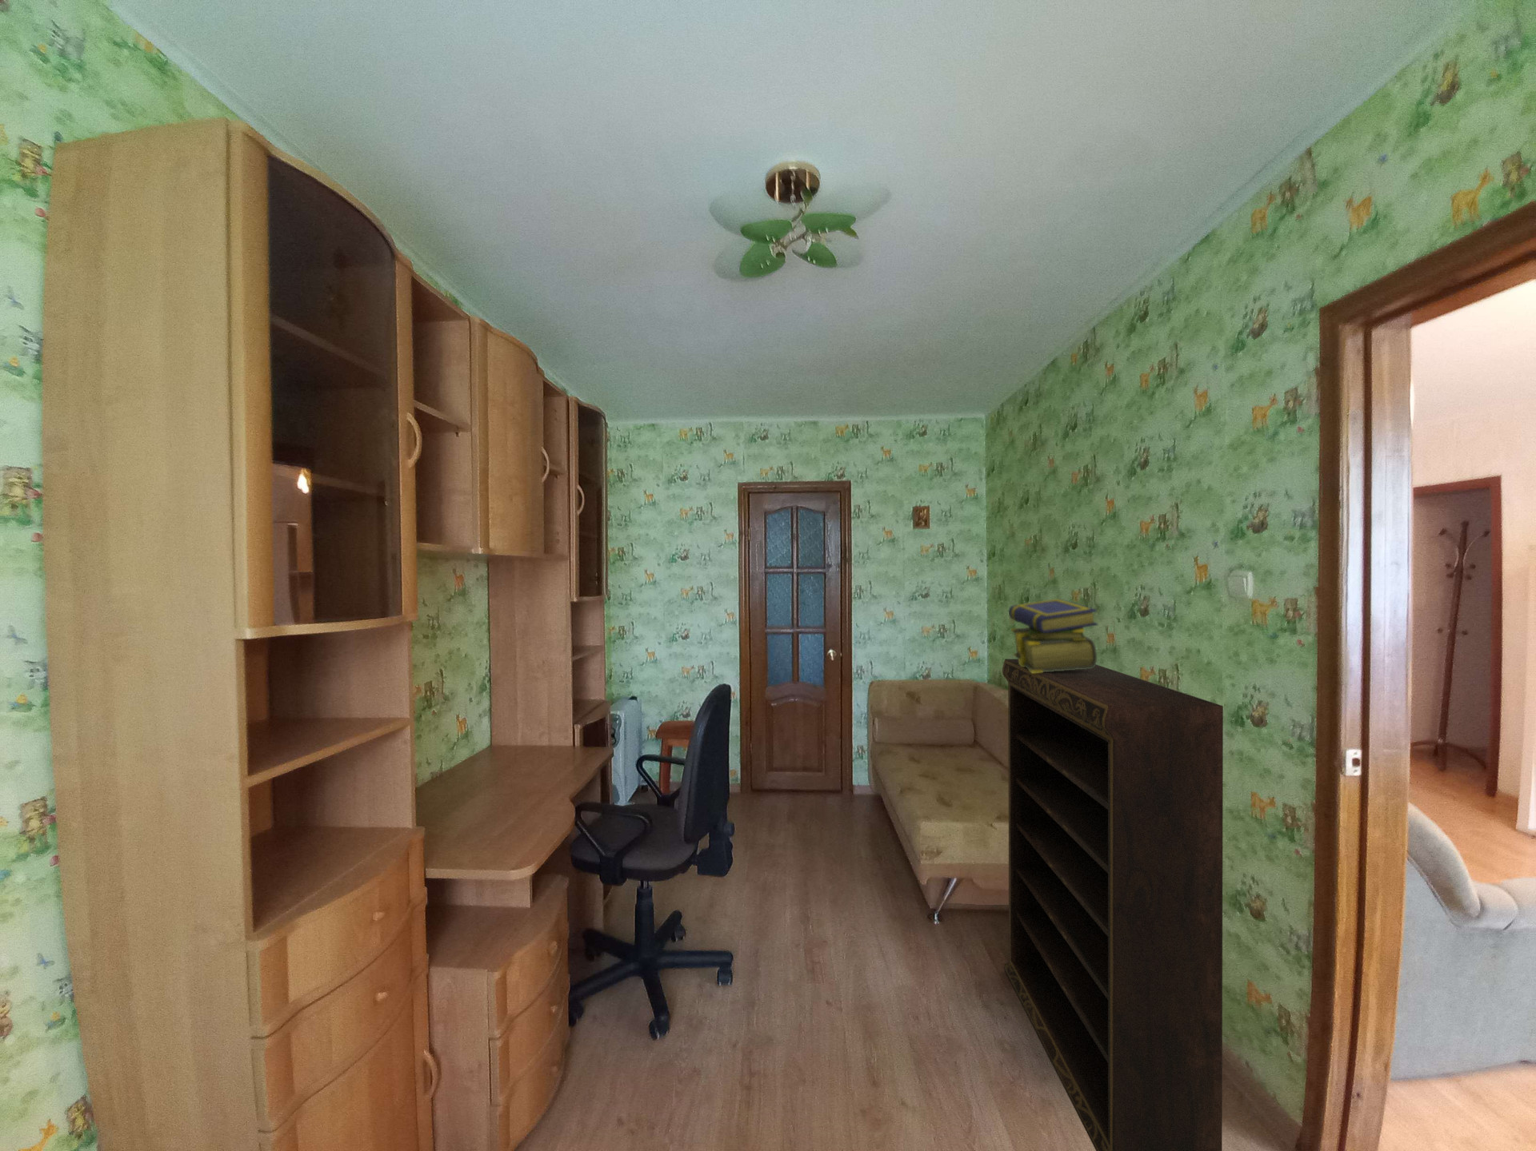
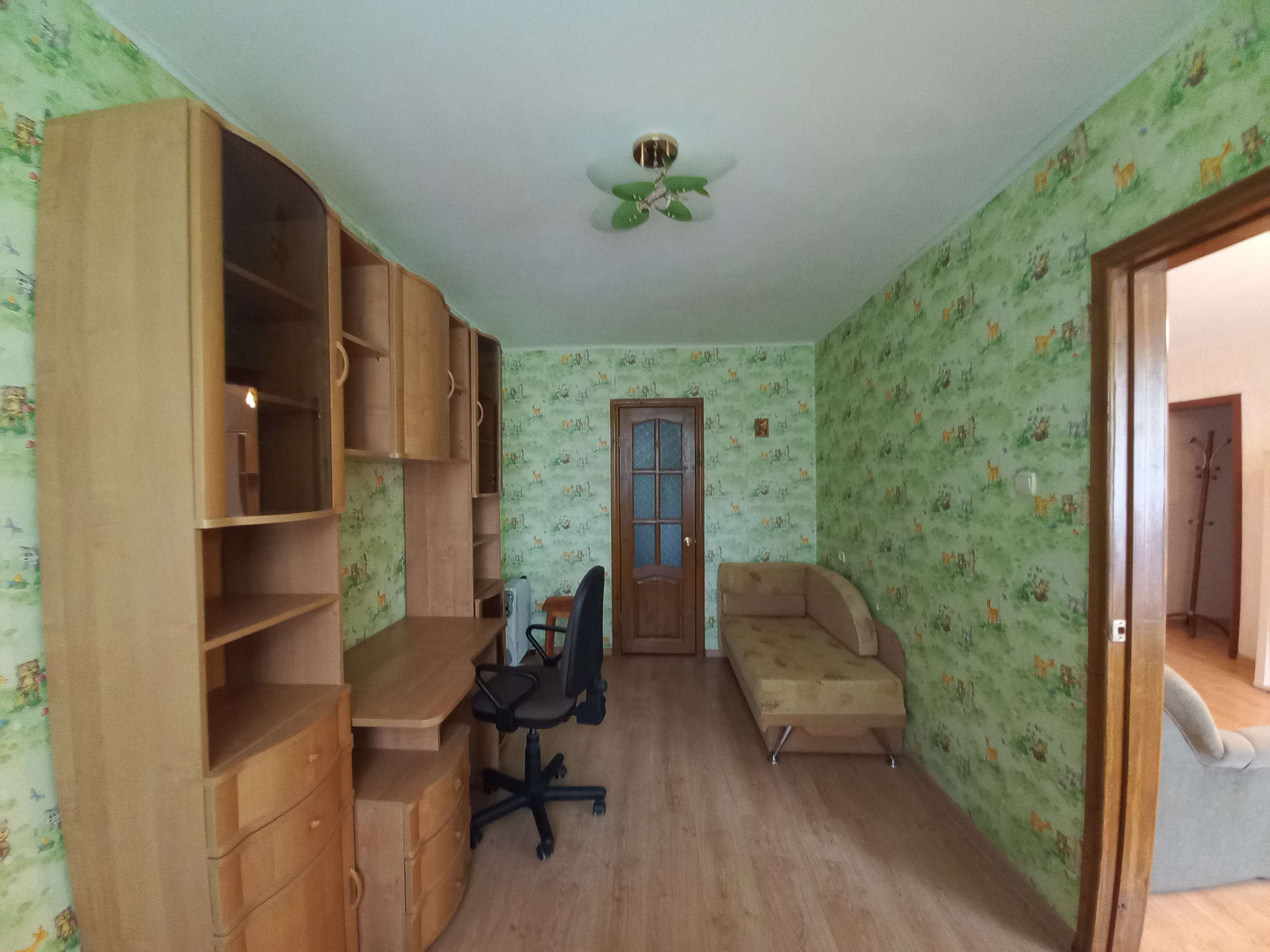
- bookshelf (1090, 866)
- stack of books (1056, 636)
